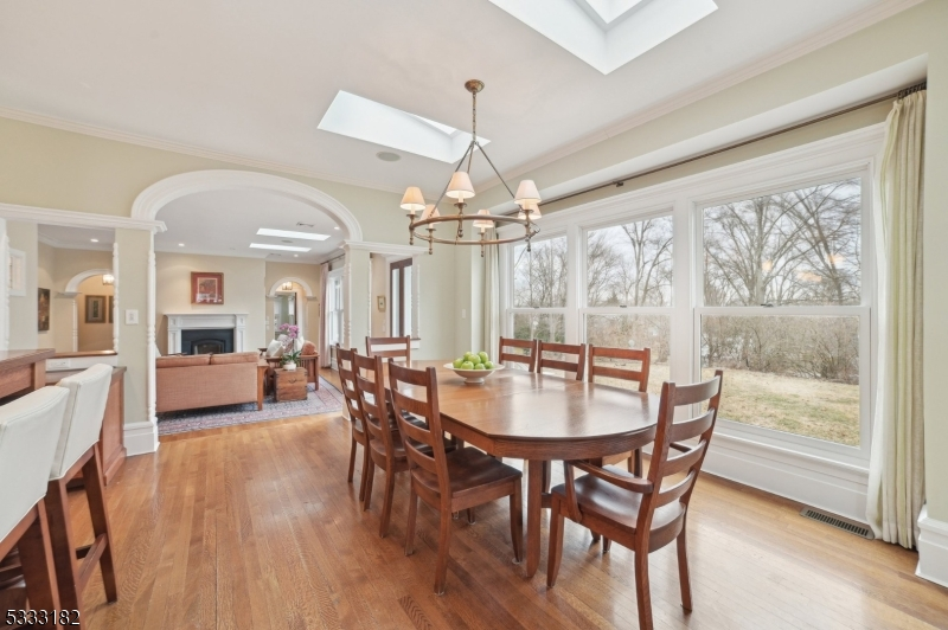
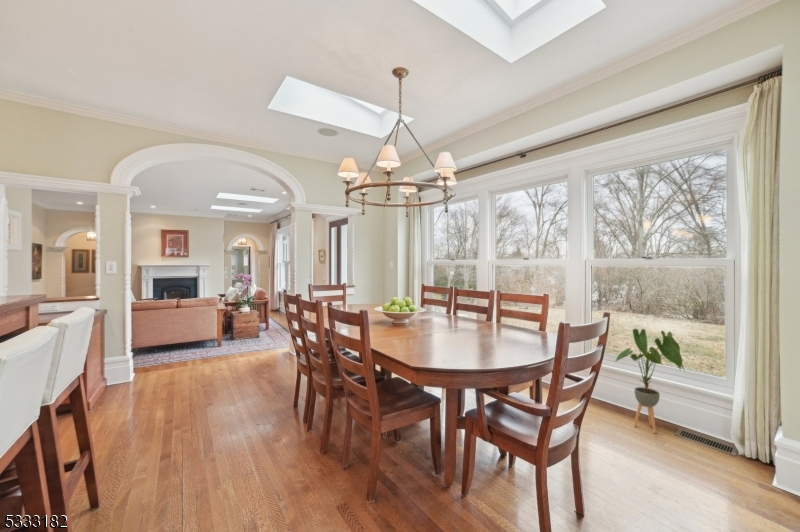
+ house plant (650, 377)
